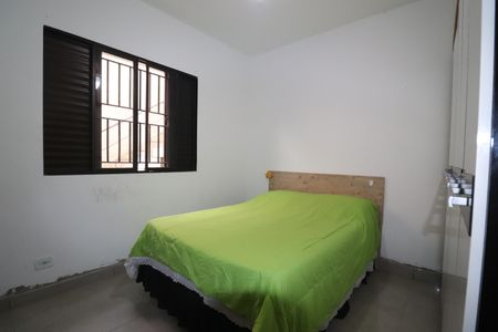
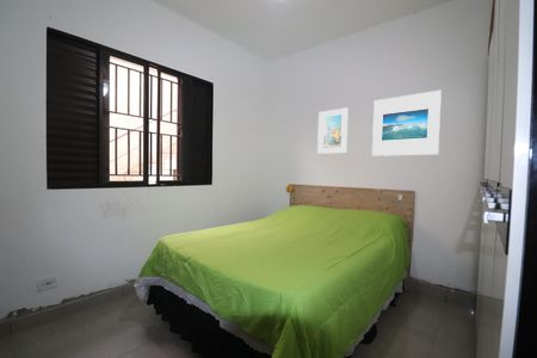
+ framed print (403, 125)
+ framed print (332, 131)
